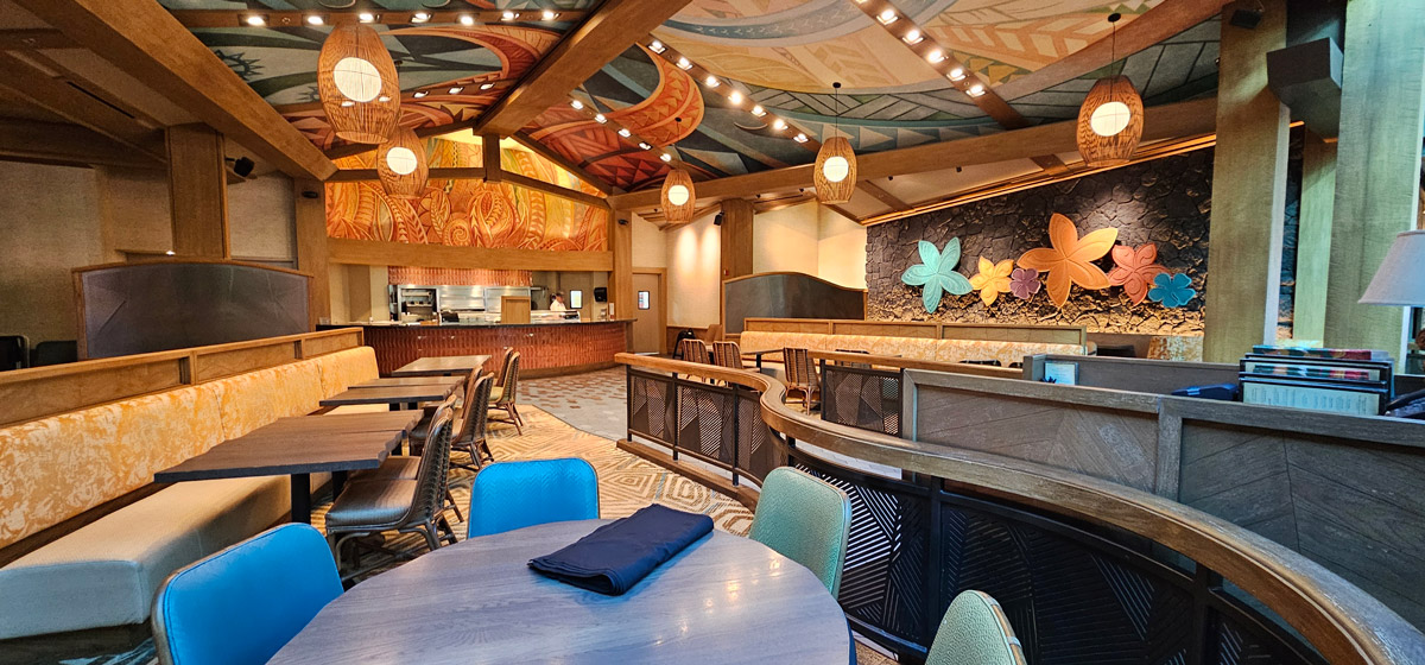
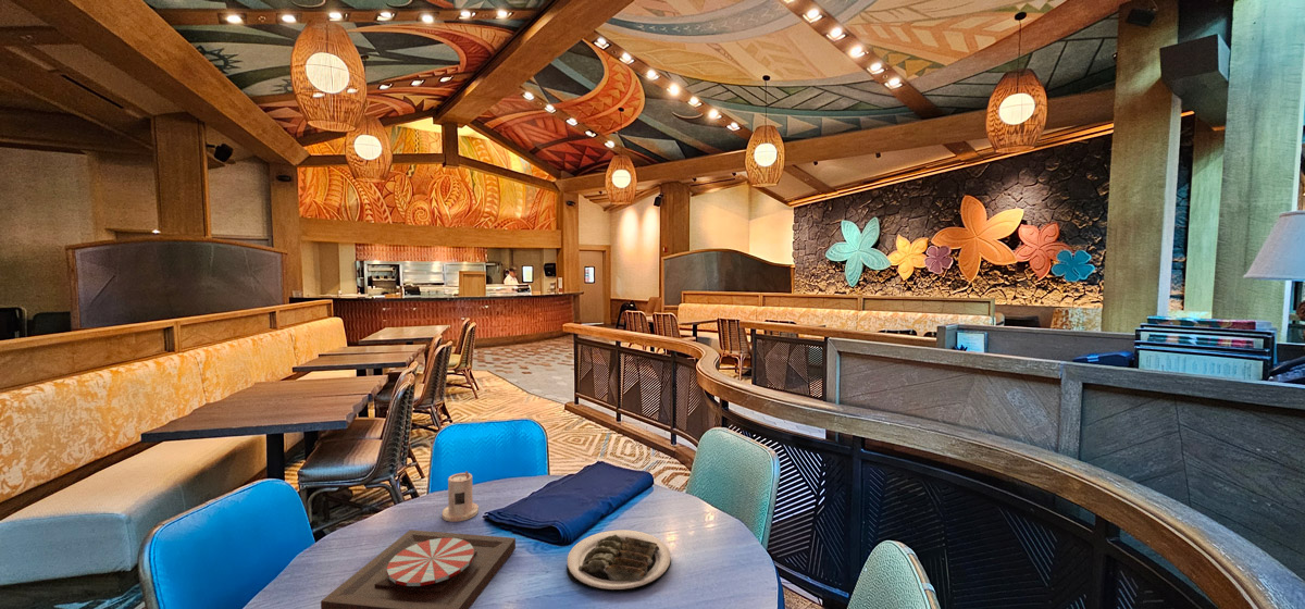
+ plate (428, 568)
+ plate (619, 556)
+ candle (460, 493)
